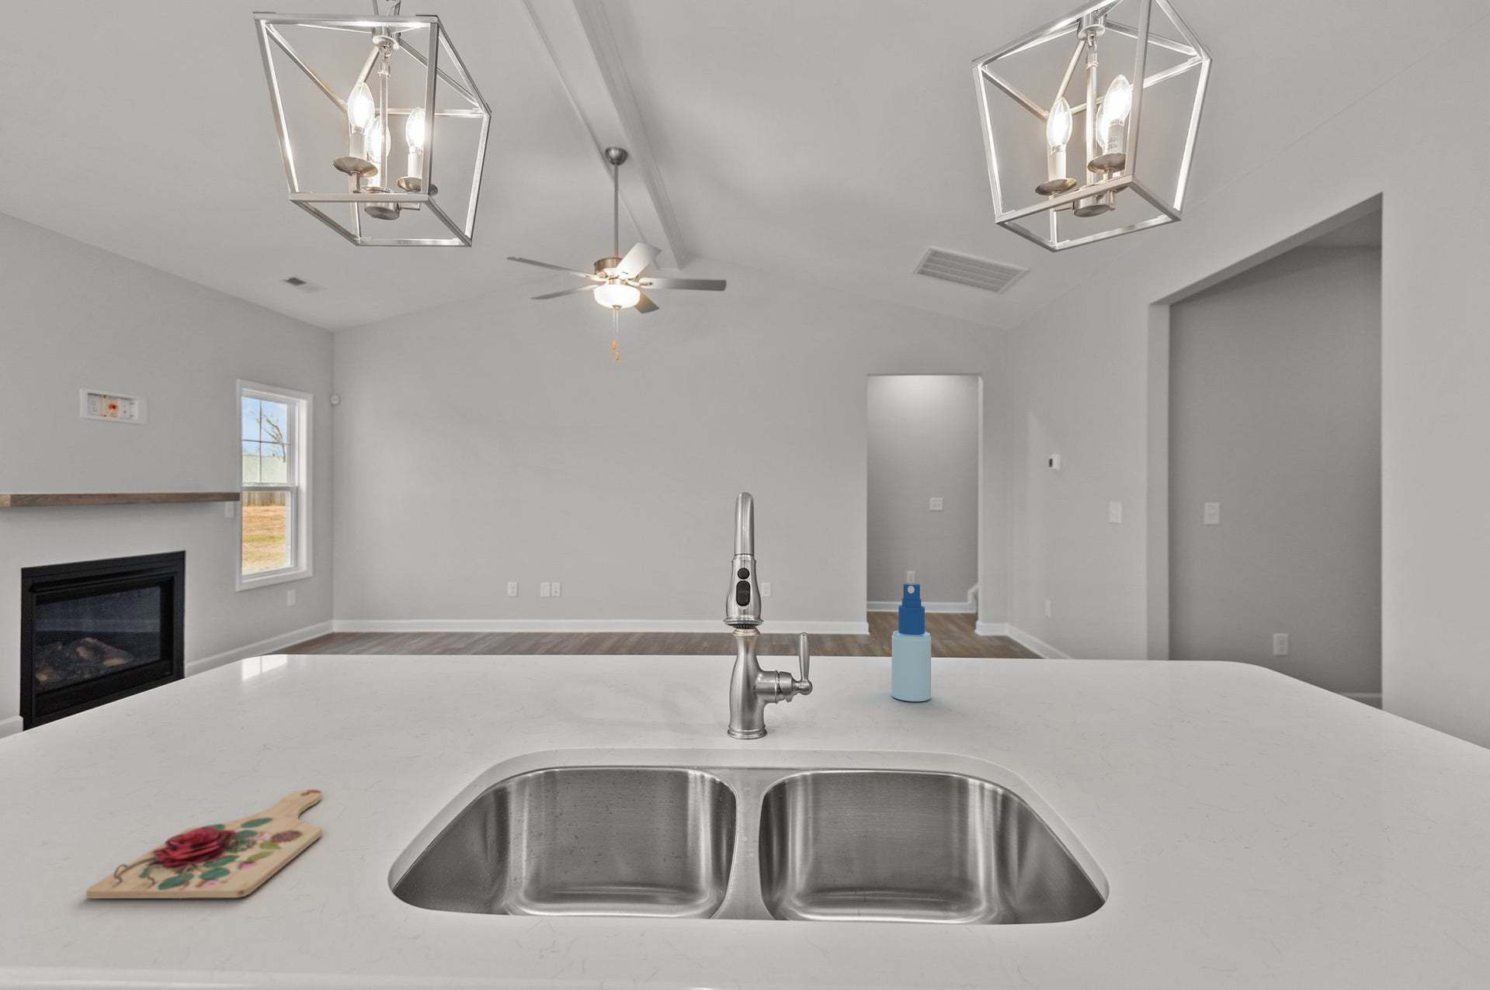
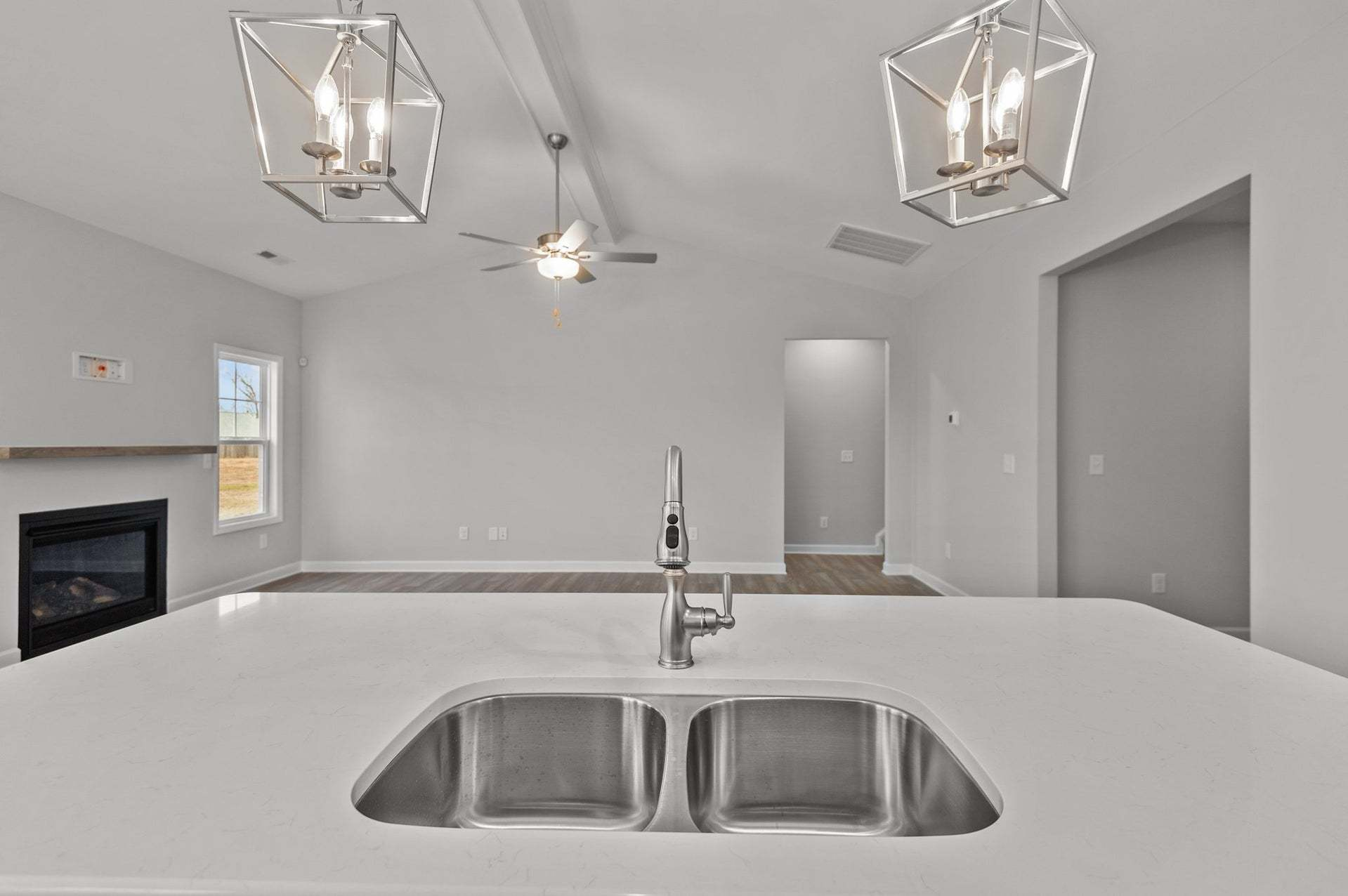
- spray bottle (911, 640)
- cutting board (249, 826)
